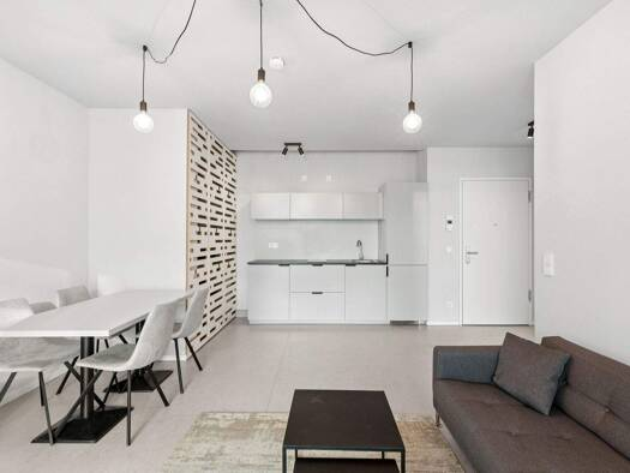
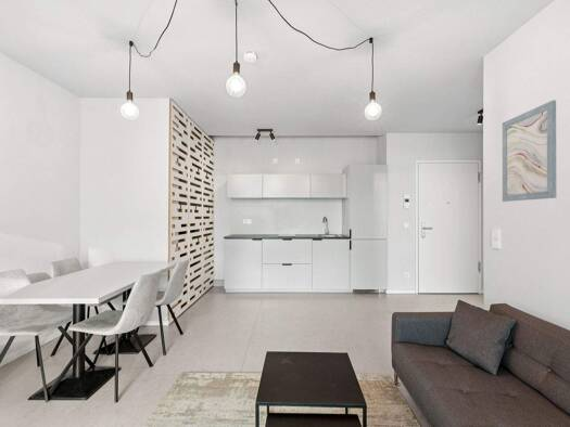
+ wall art (525, 156)
